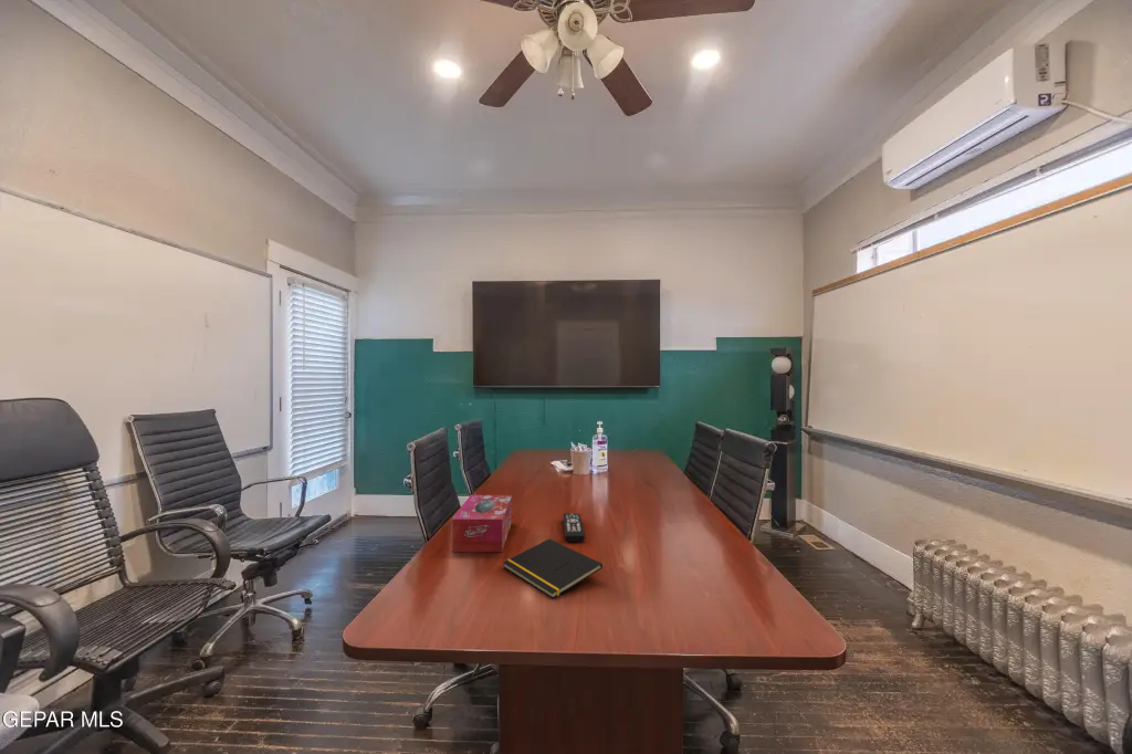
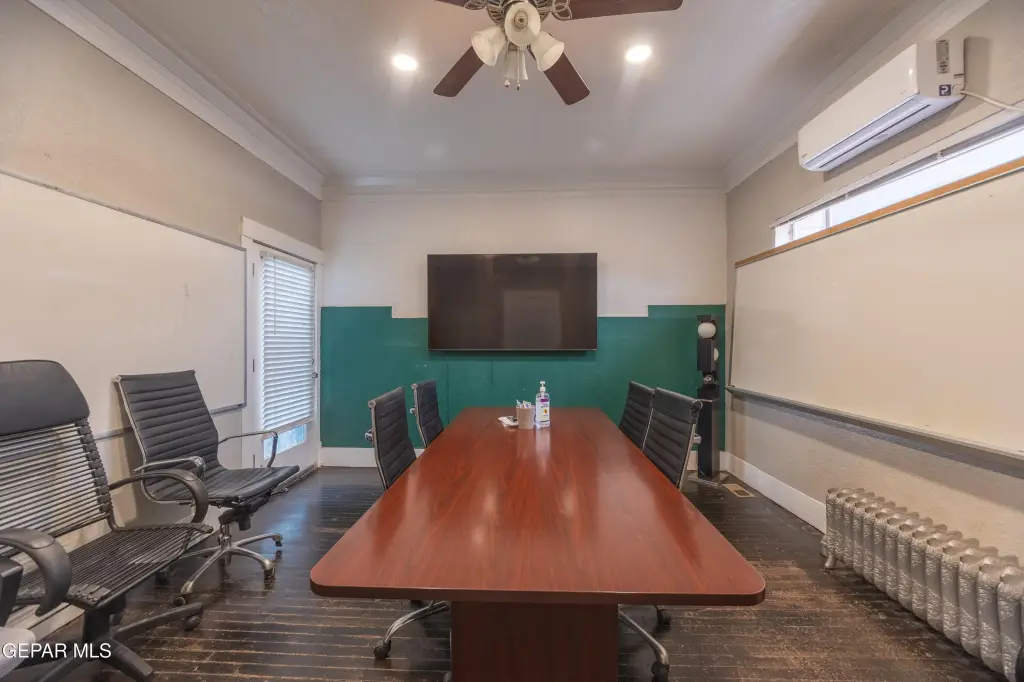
- tissue box (484, 521)
- notepad (551, 565)
- remote control (573, 526)
